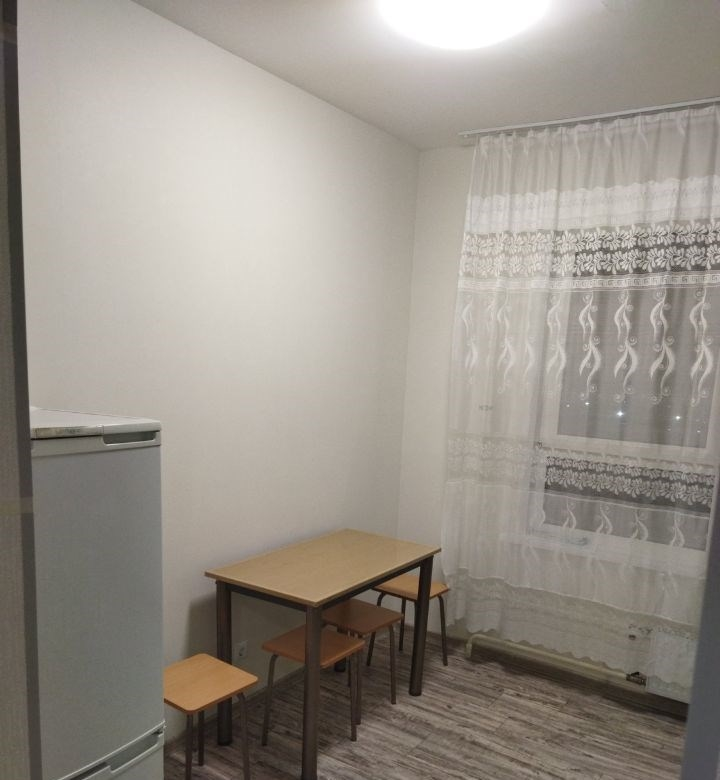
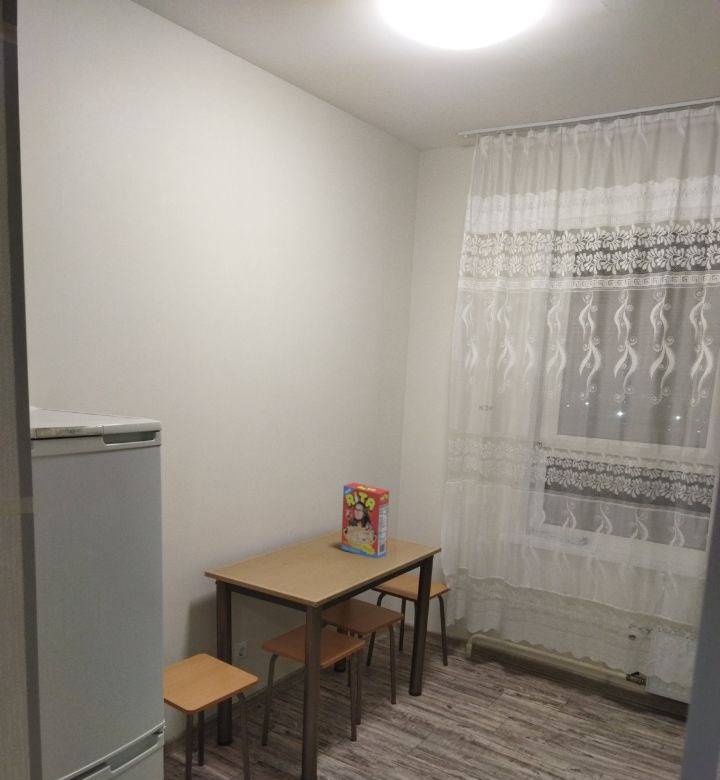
+ cereal box (364, 520)
